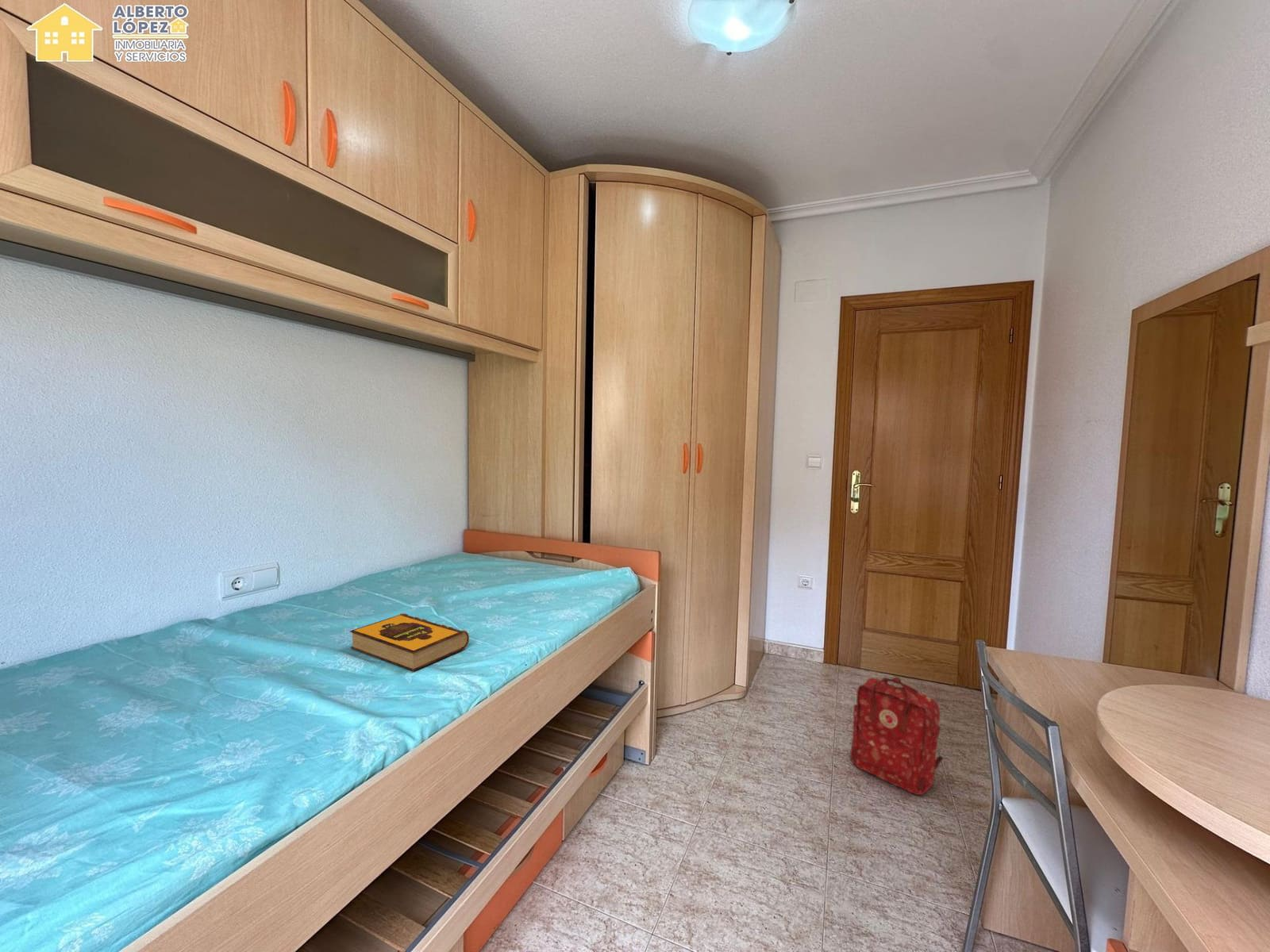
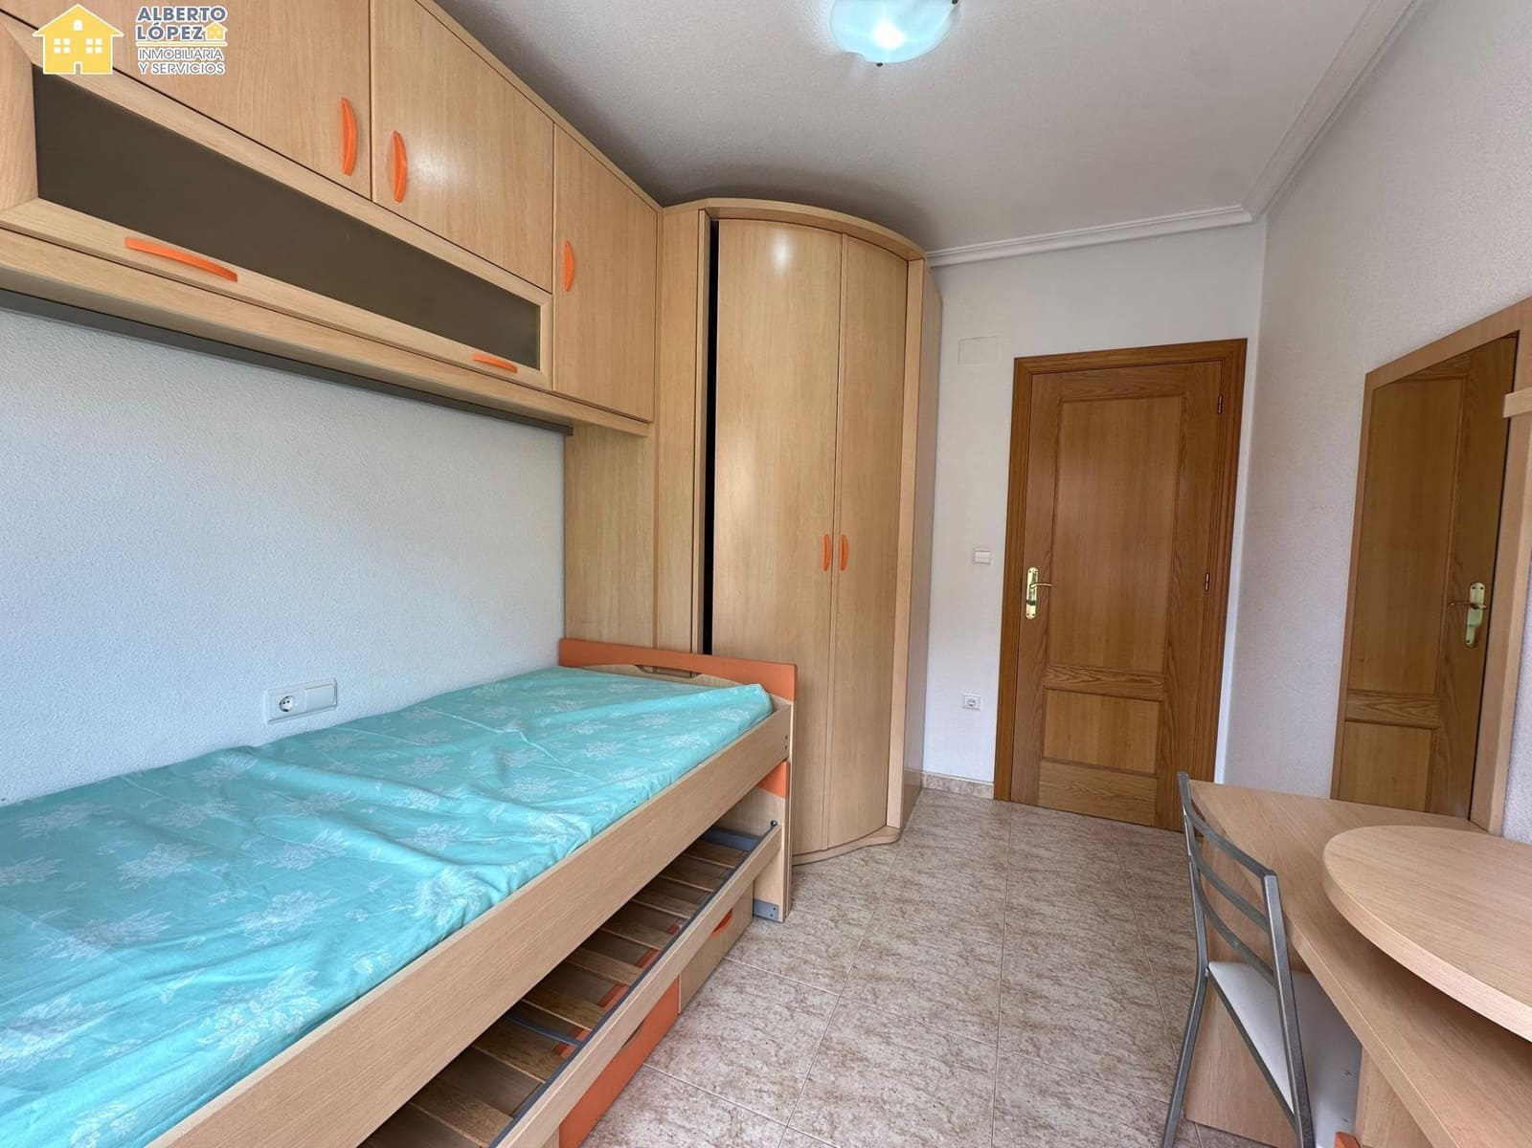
- hardback book (410, 638)
- backpack (894, 723)
